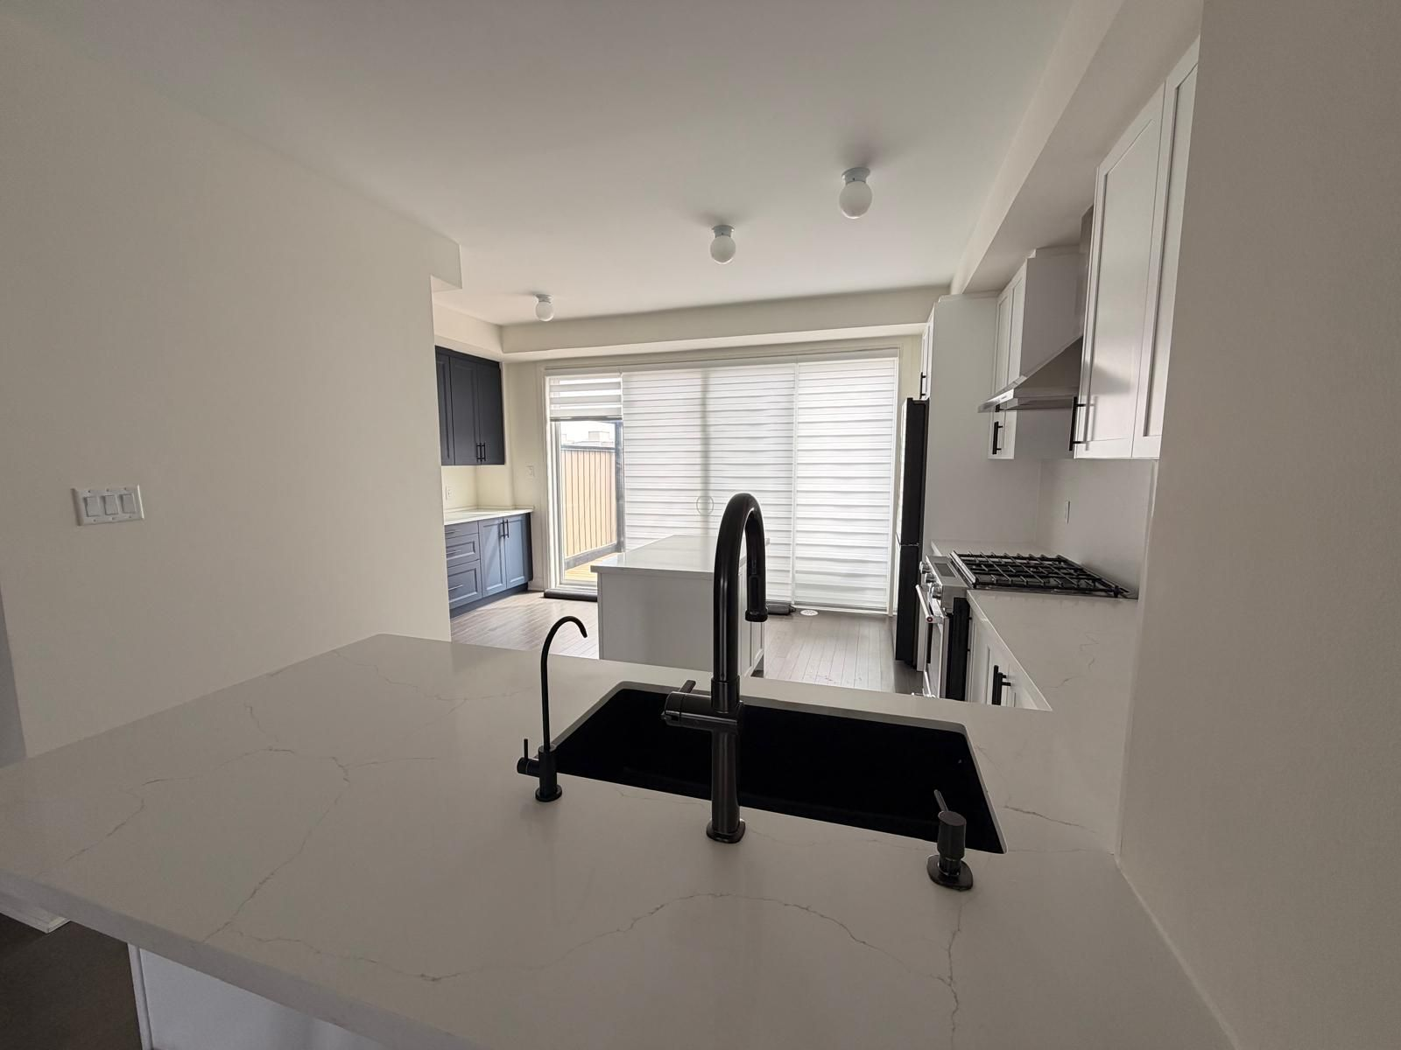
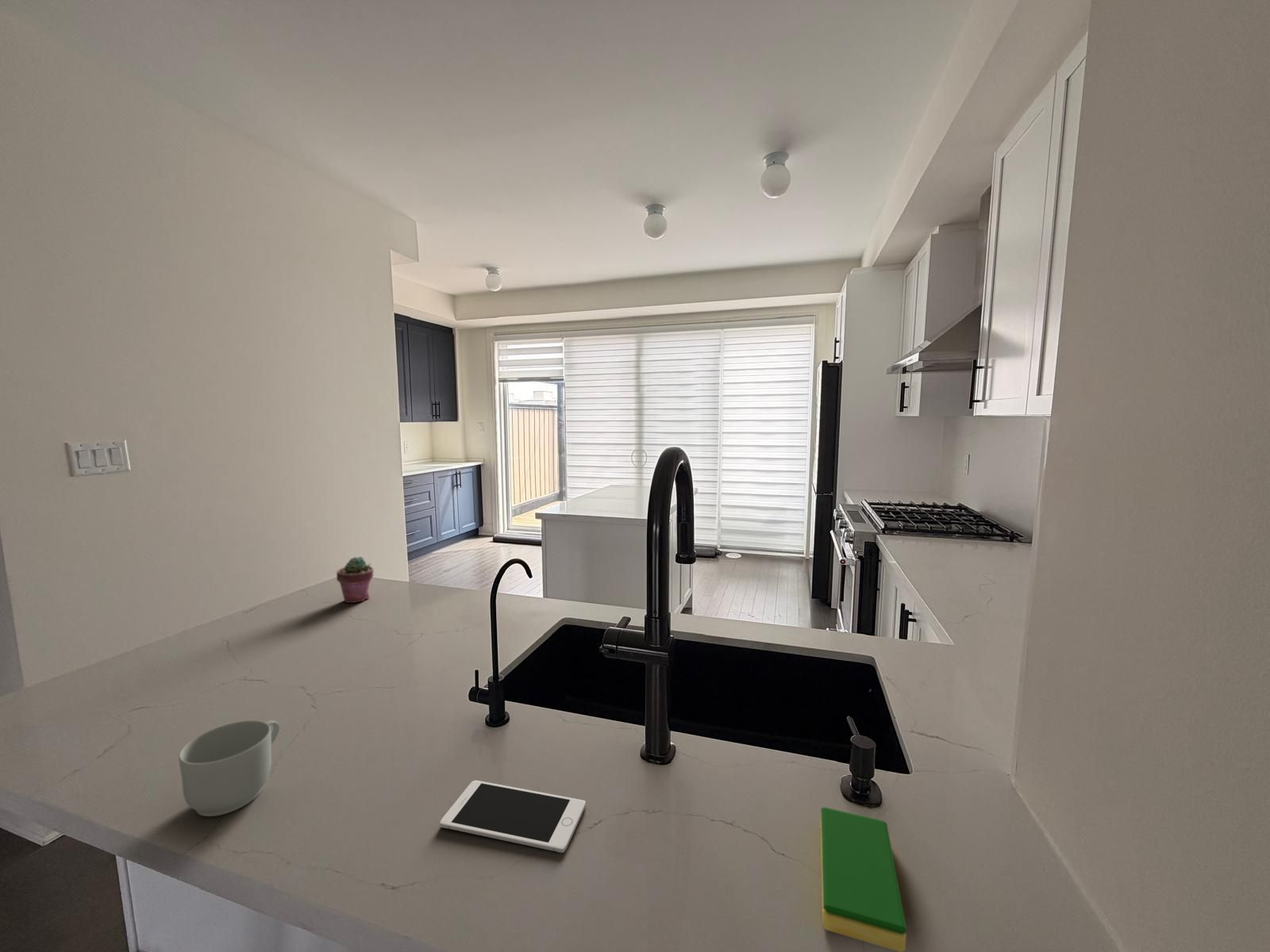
+ potted succulent (356, 578)
+ cell phone (514, 813)
+ mug (238, 762)
+ dish sponge (857, 869)
